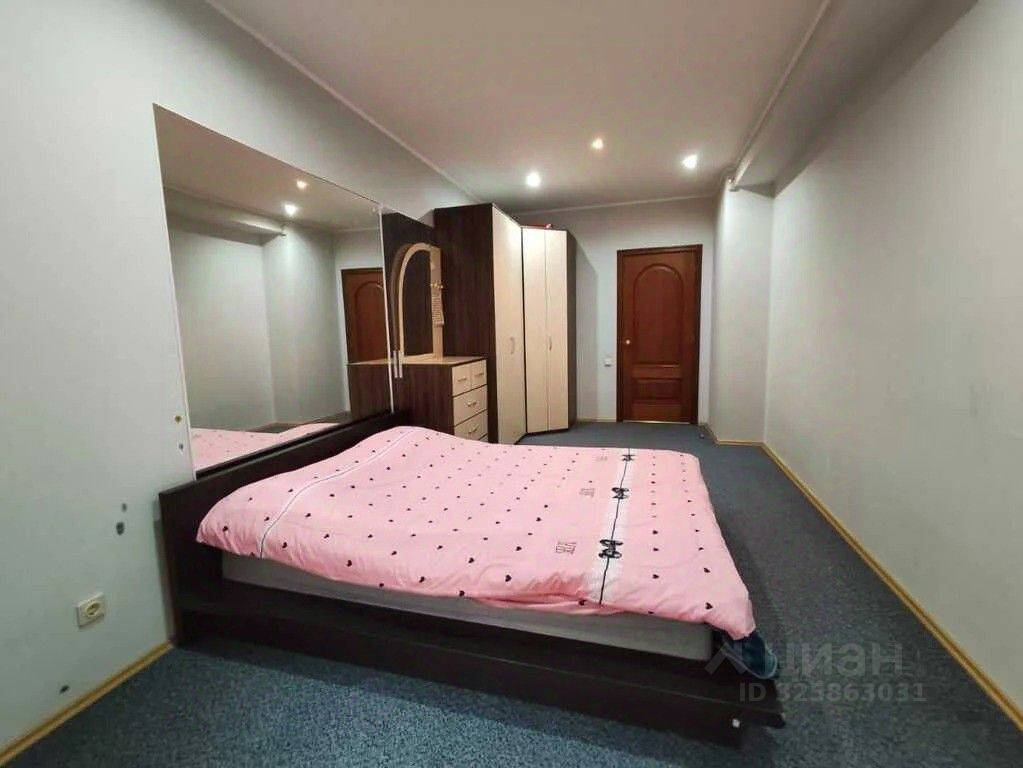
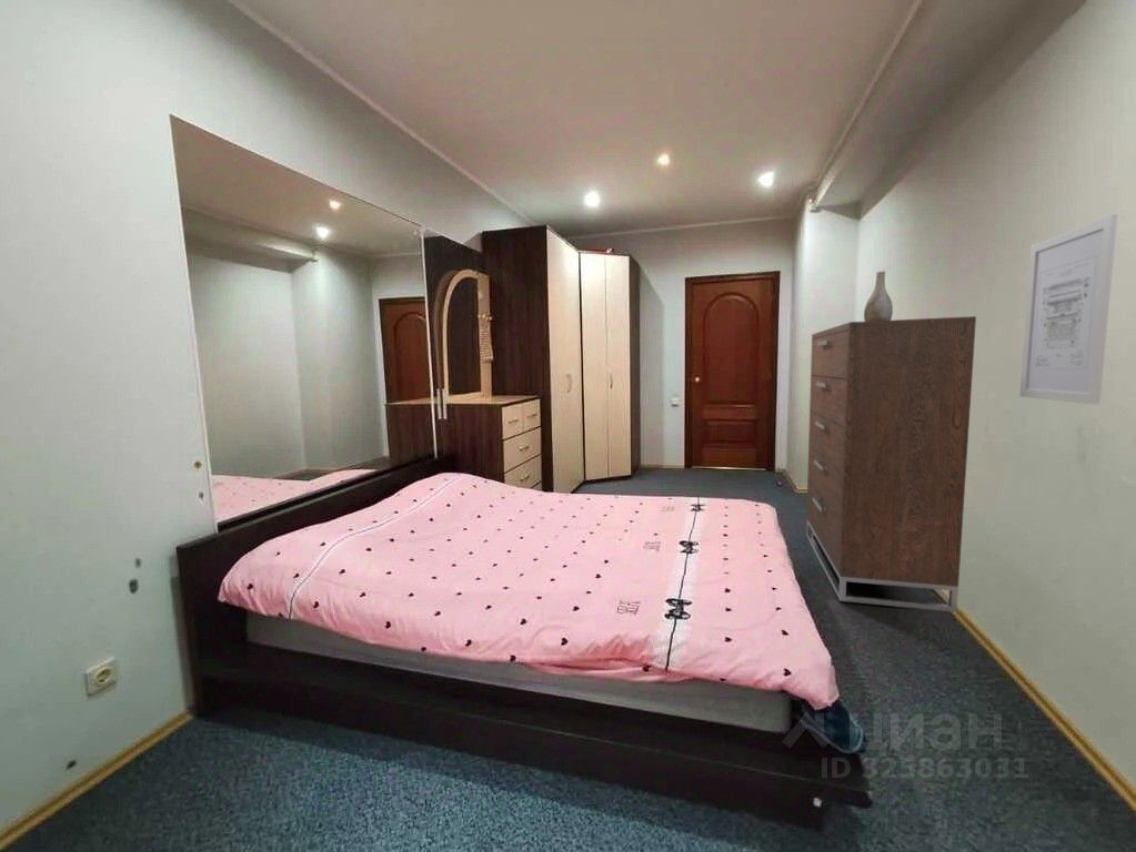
+ wall art (1062, 317)
+ vase (878, 300)
+ dresser (869, 449)
